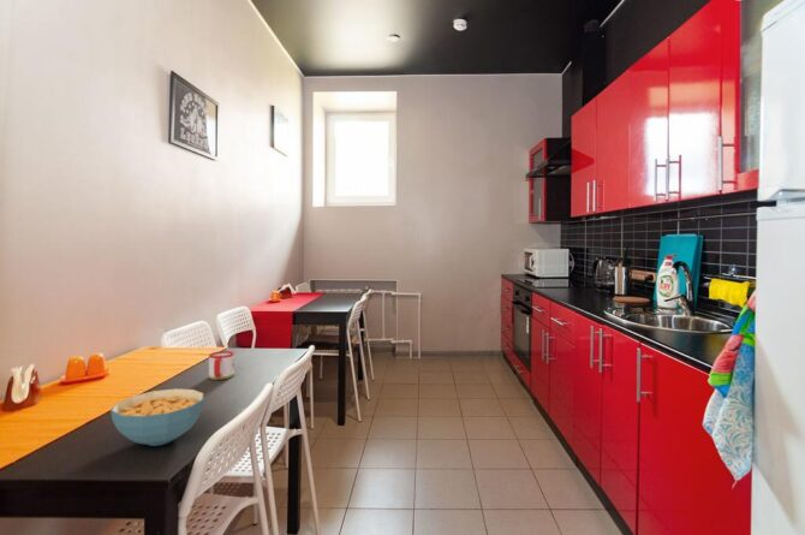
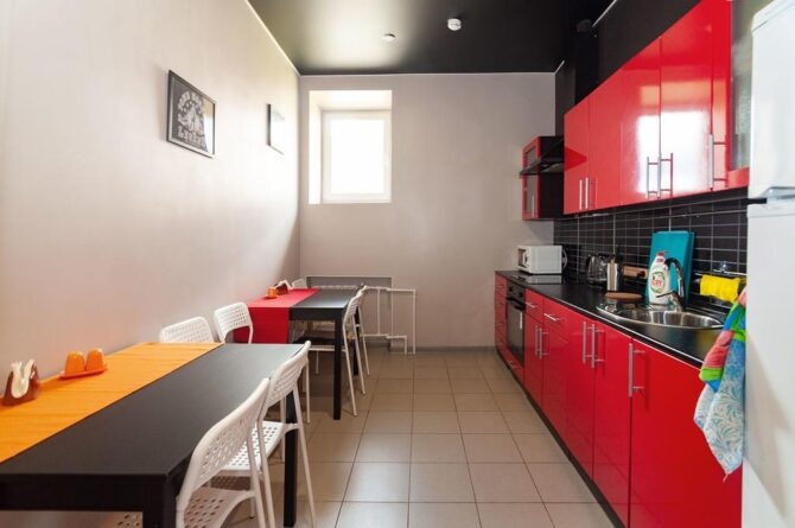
- mug (220, 365)
- cereal bowl (160, 421)
